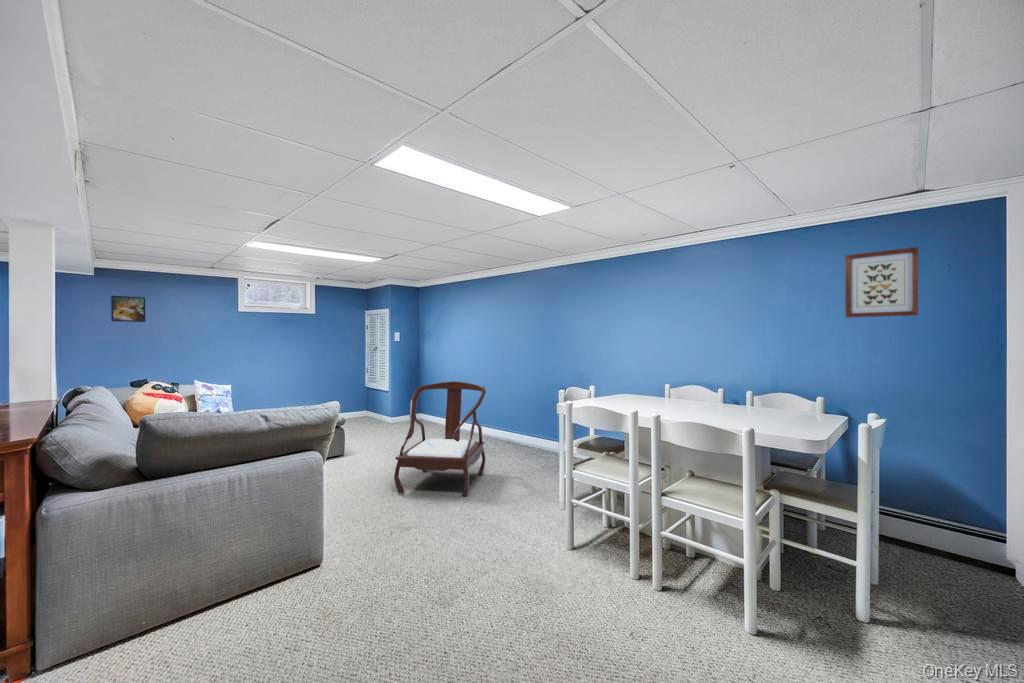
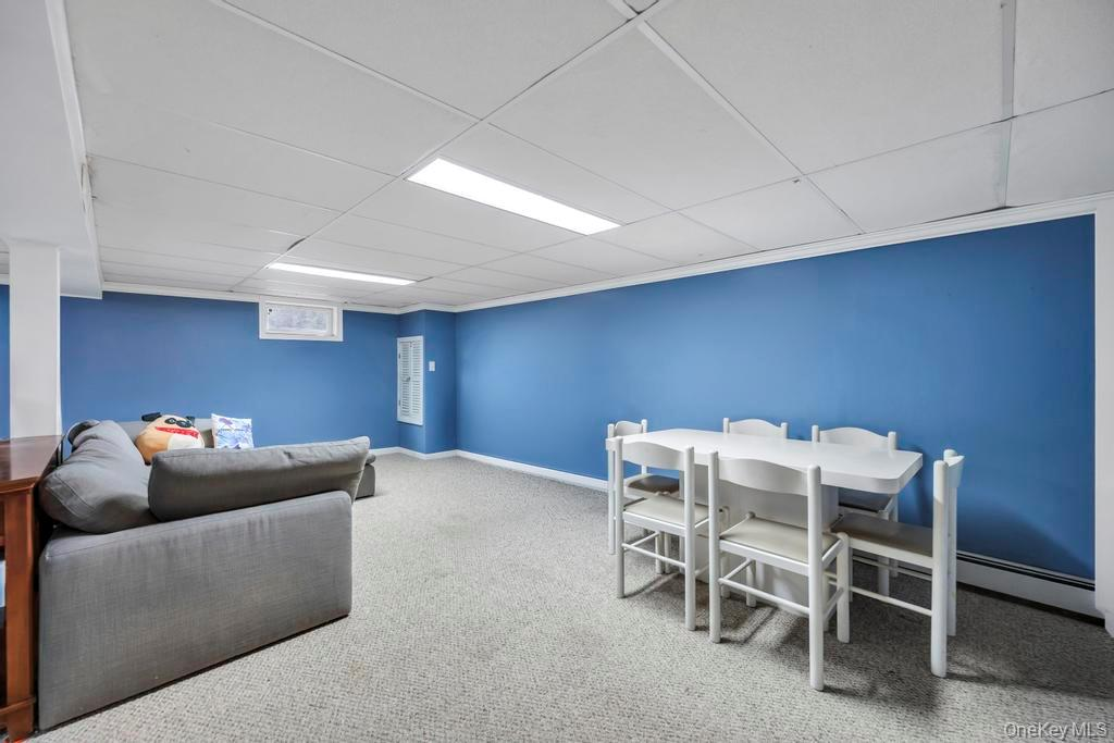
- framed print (128, 309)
- wall art (880, 284)
- armchair (445, 433)
